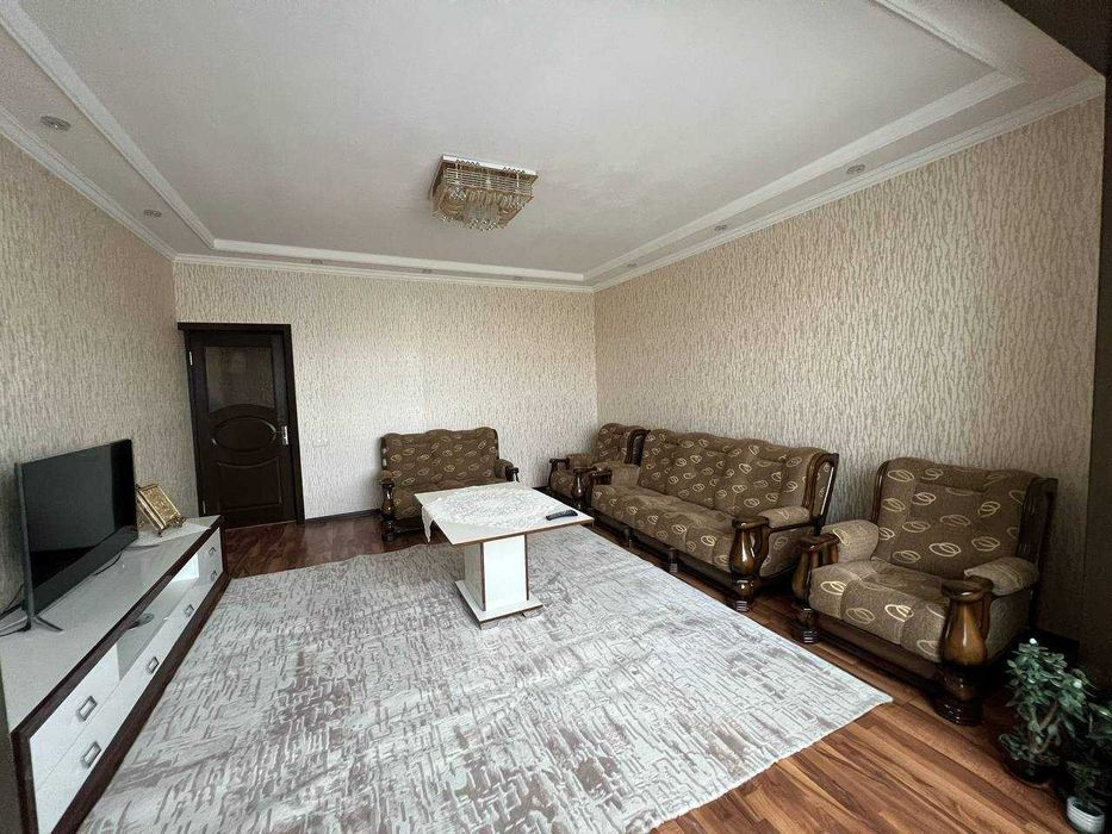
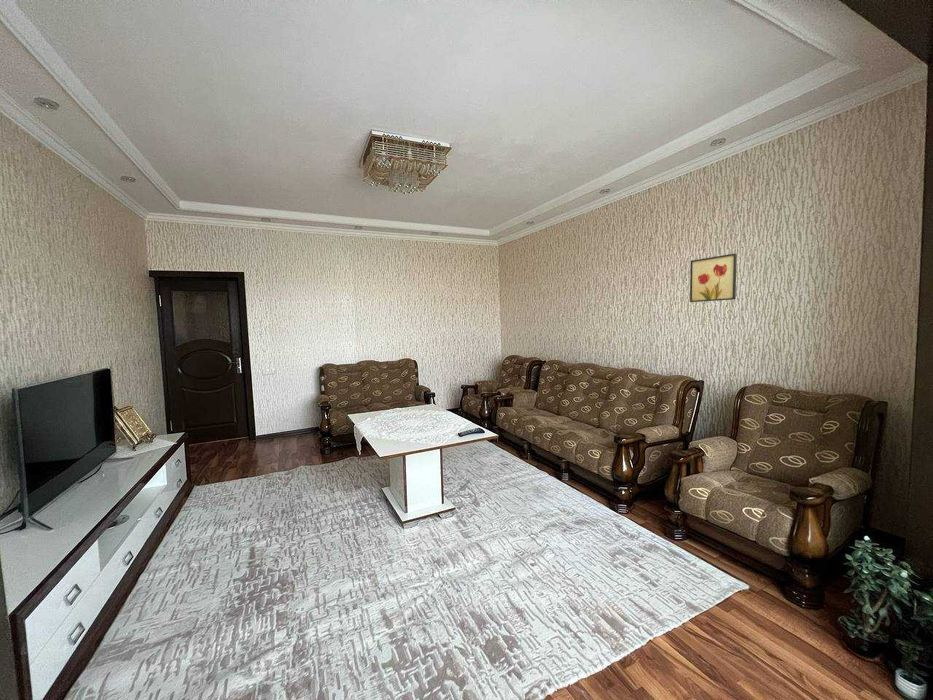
+ wall art (712, 279)
